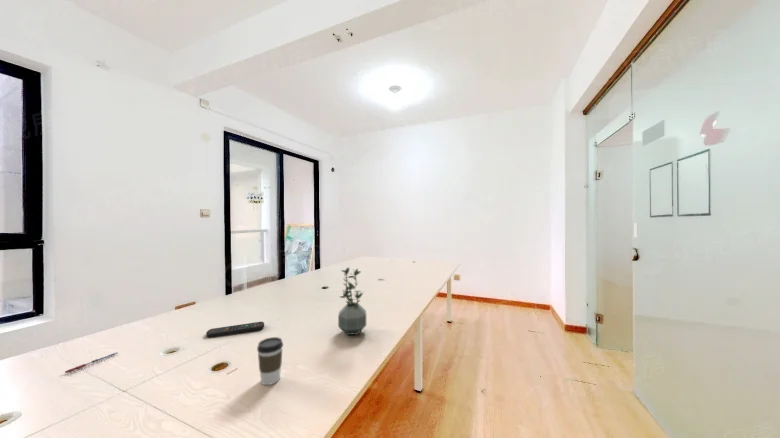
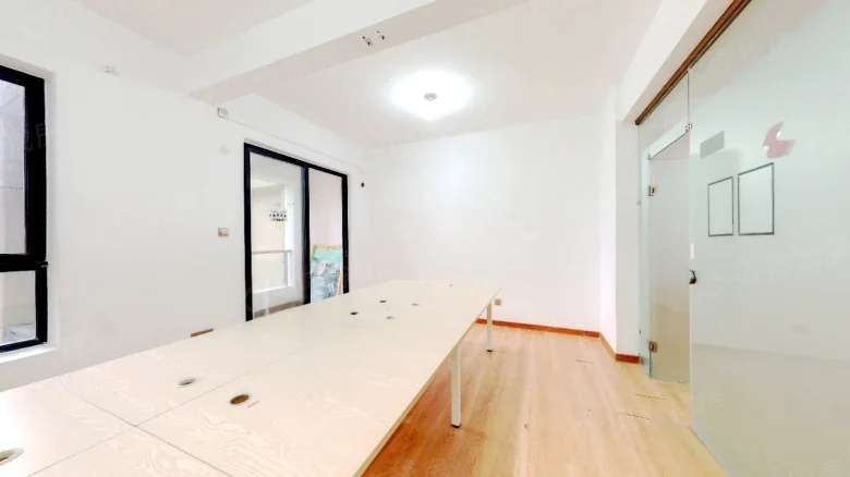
- potted plant (352, 300)
- pen (93, 361)
- remote control (236, 328)
- coffee cup (270, 360)
